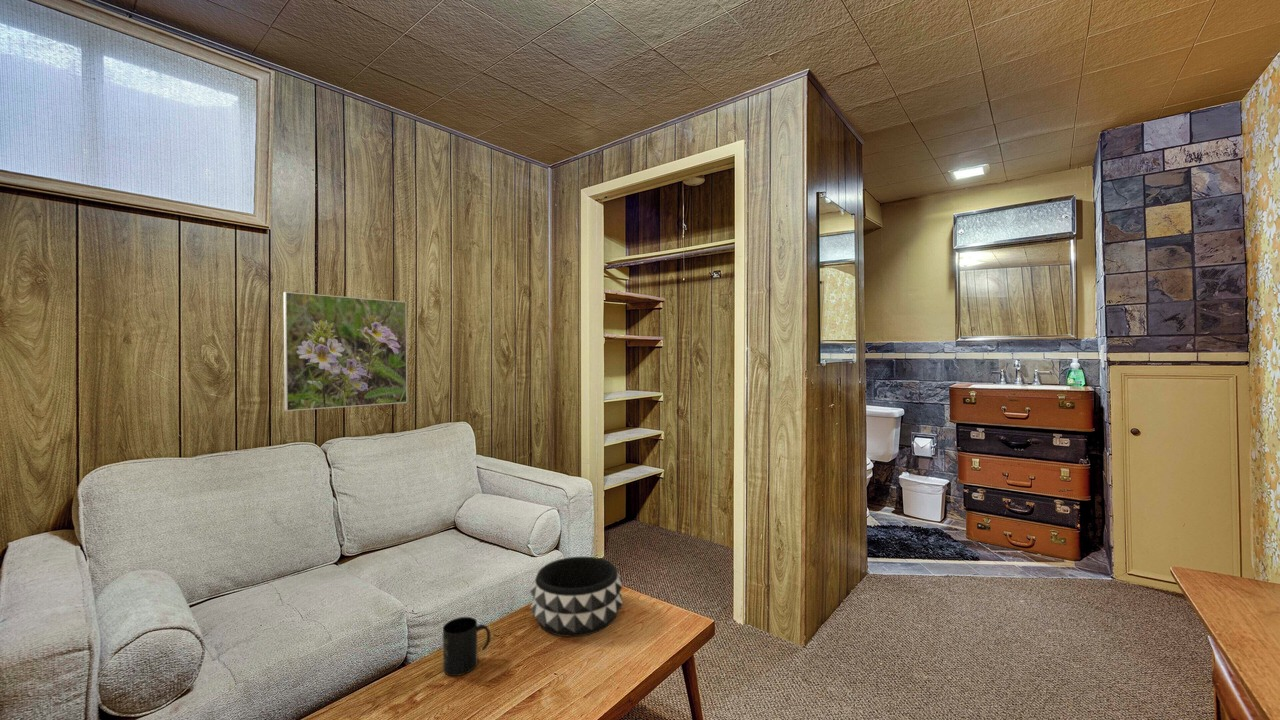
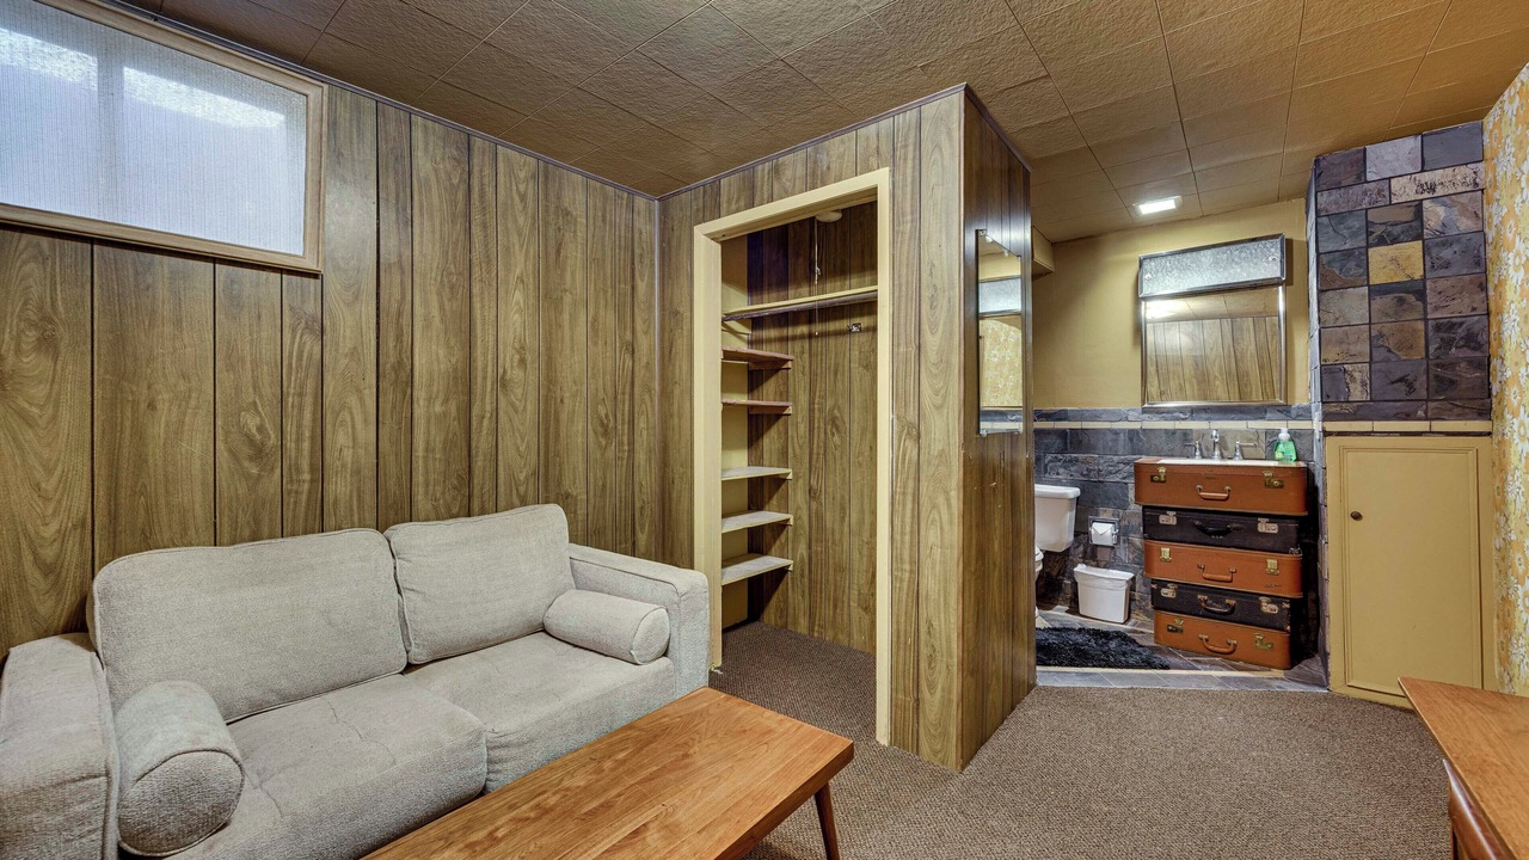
- decorative bowl (577, 593)
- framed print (350, 351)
- mug (467, 643)
